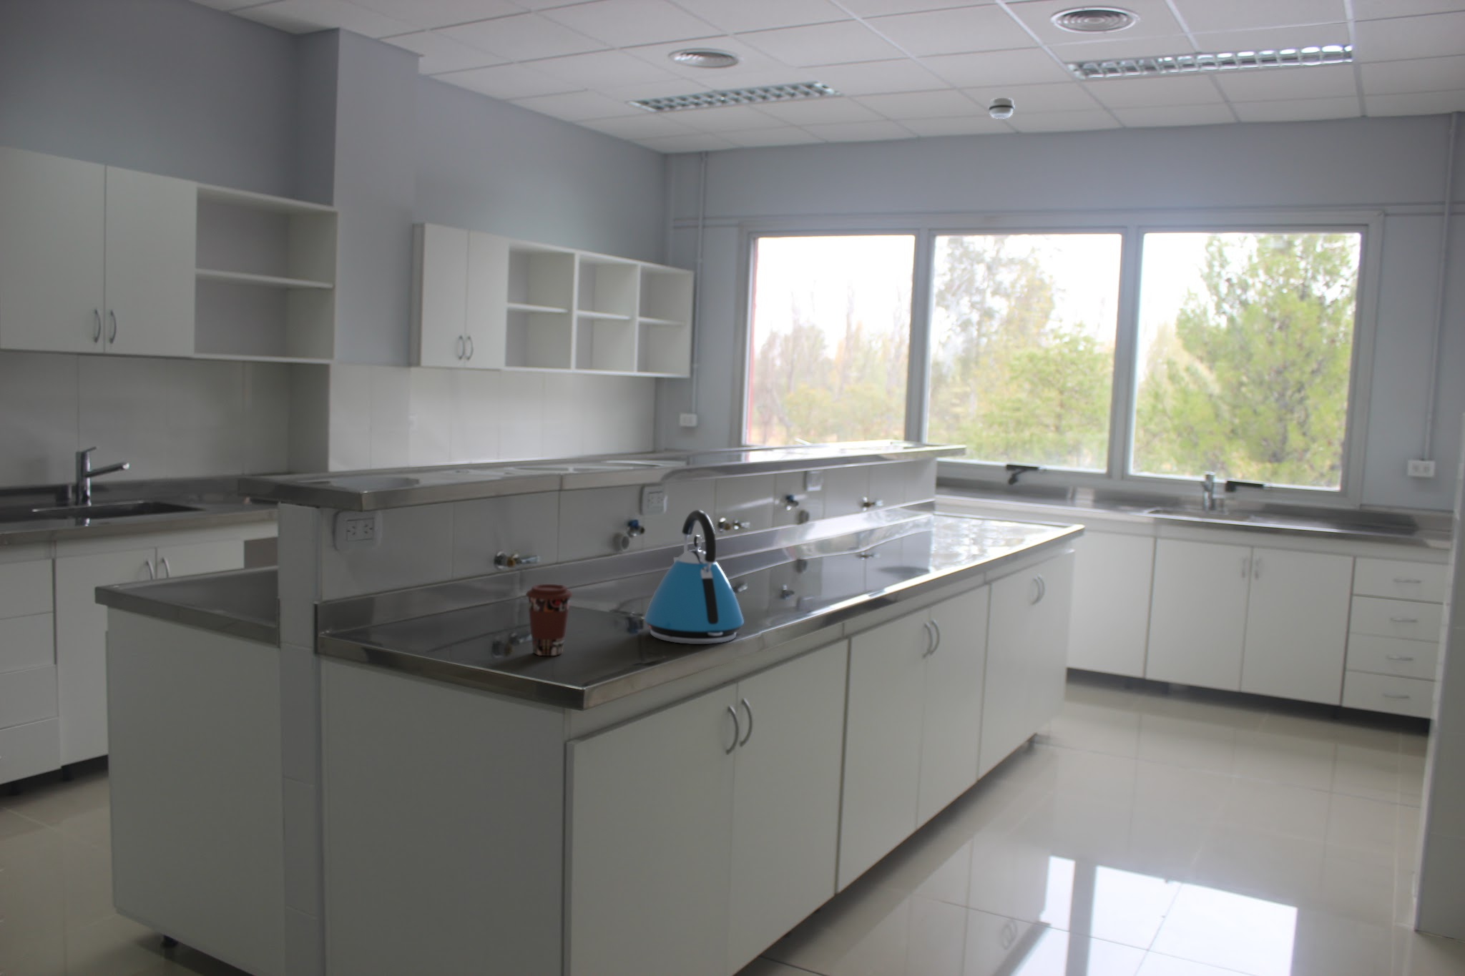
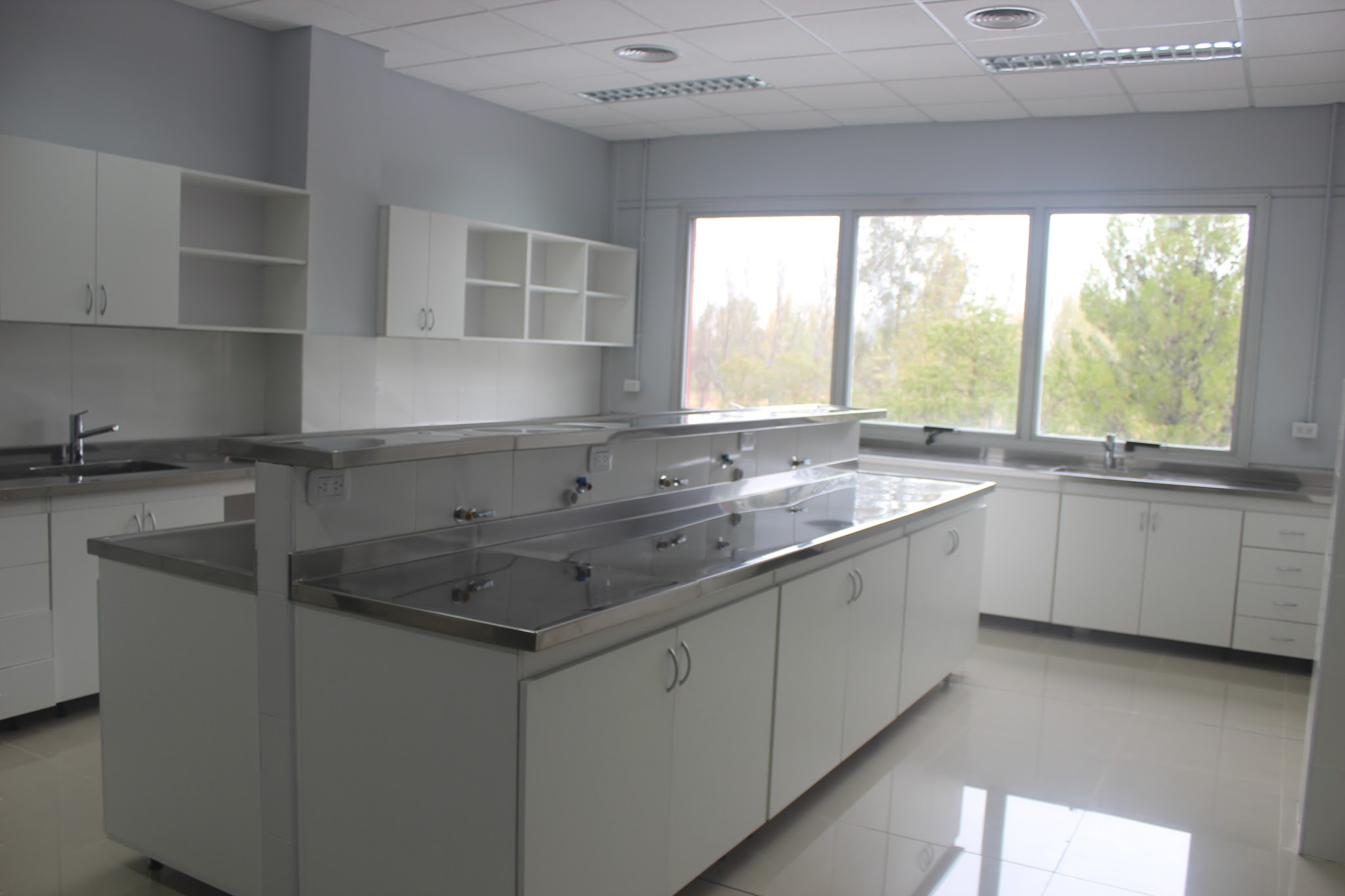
- coffee cup (548, 619)
- kettle (697, 573)
- smoke detector (1001, 108)
